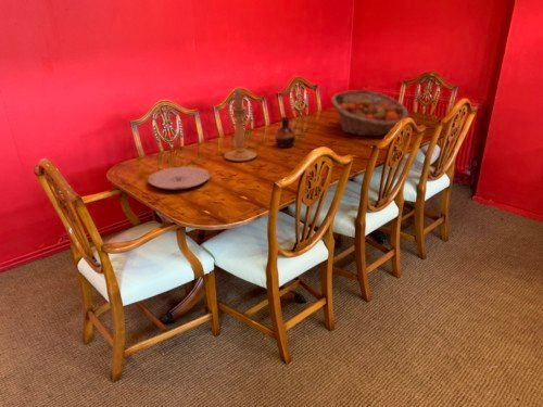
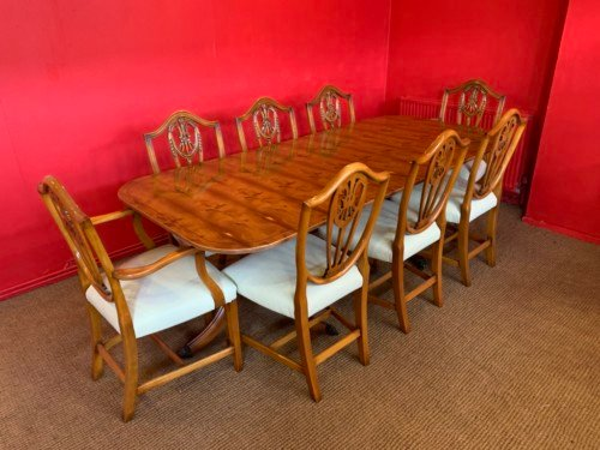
- plate (179, 178)
- vase (285, 131)
- fruit basket (368, 112)
- candle holder (239, 123)
